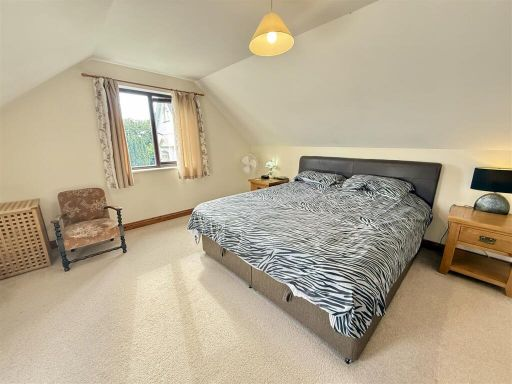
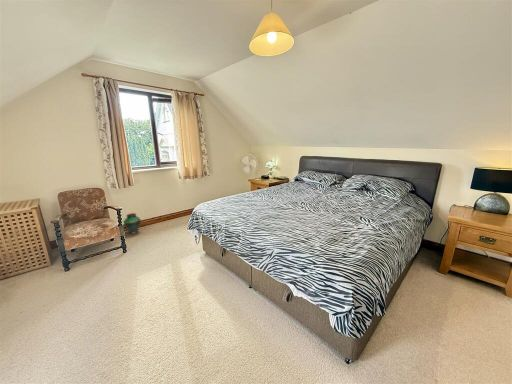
+ vase (132, 223)
